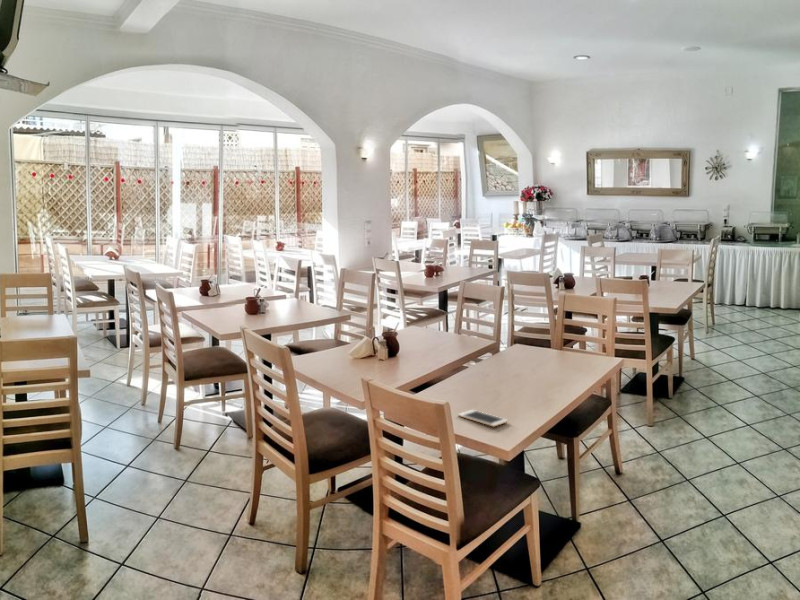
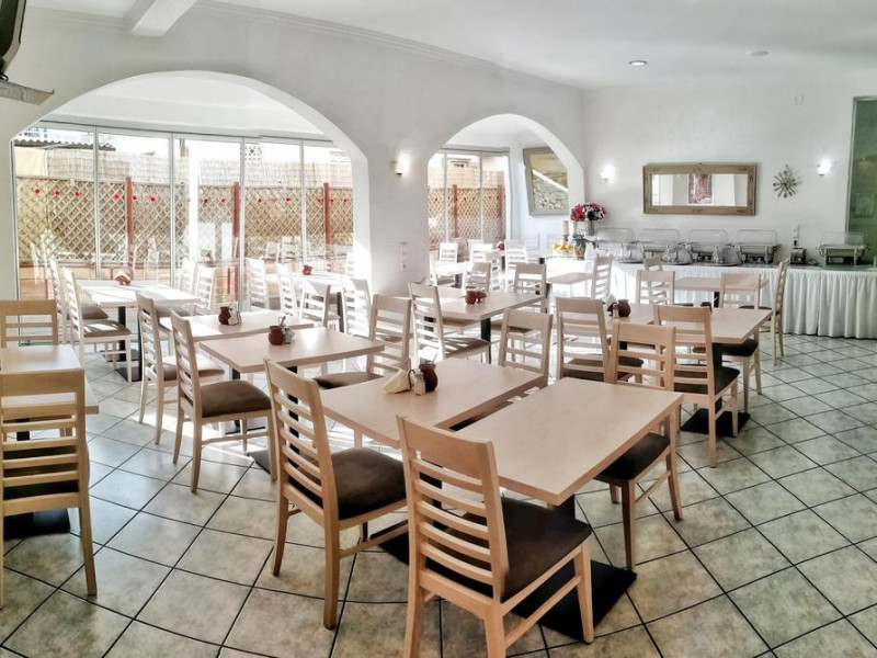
- cell phone (482, 417)
